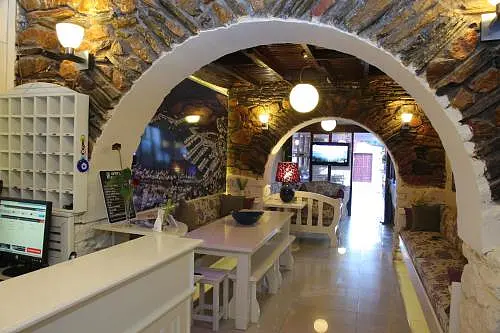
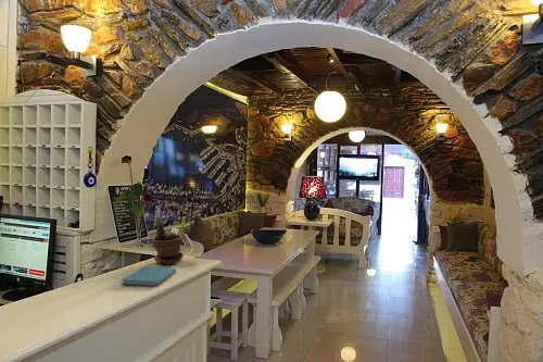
+ potted plant (167, 239)
+ book (150, 275)
